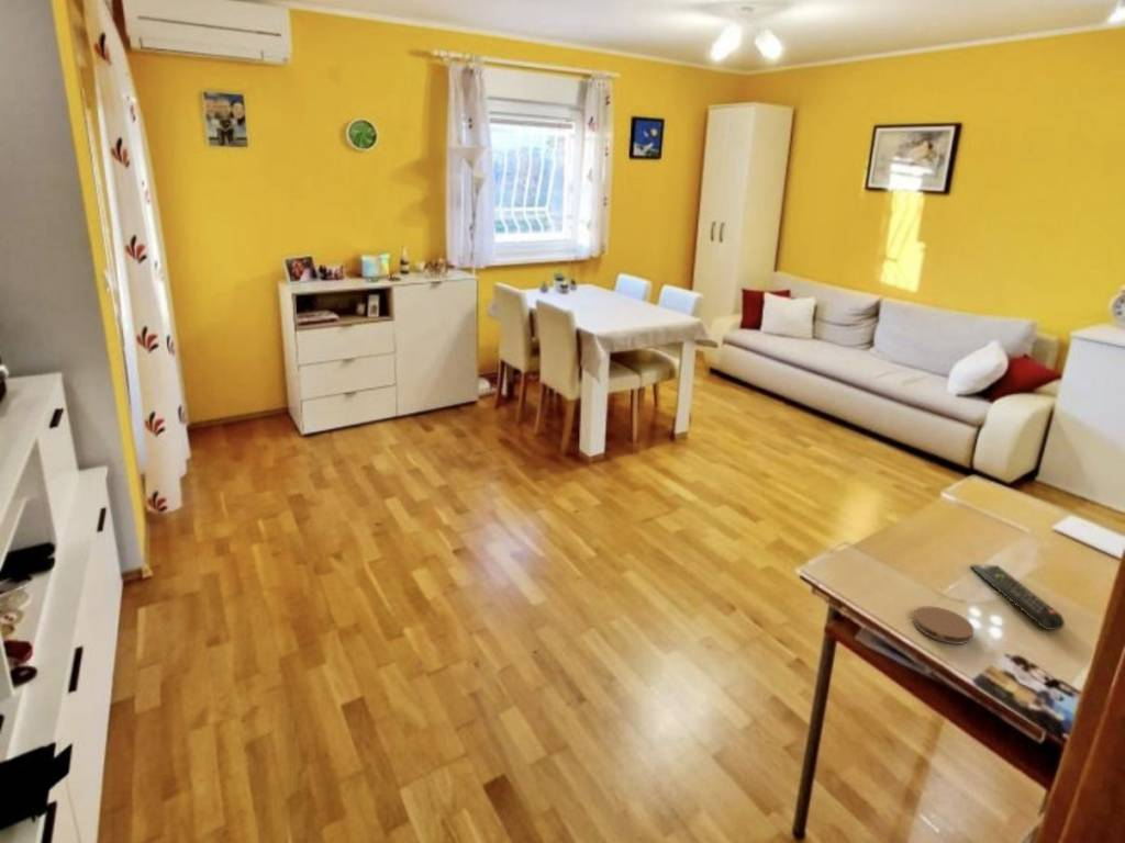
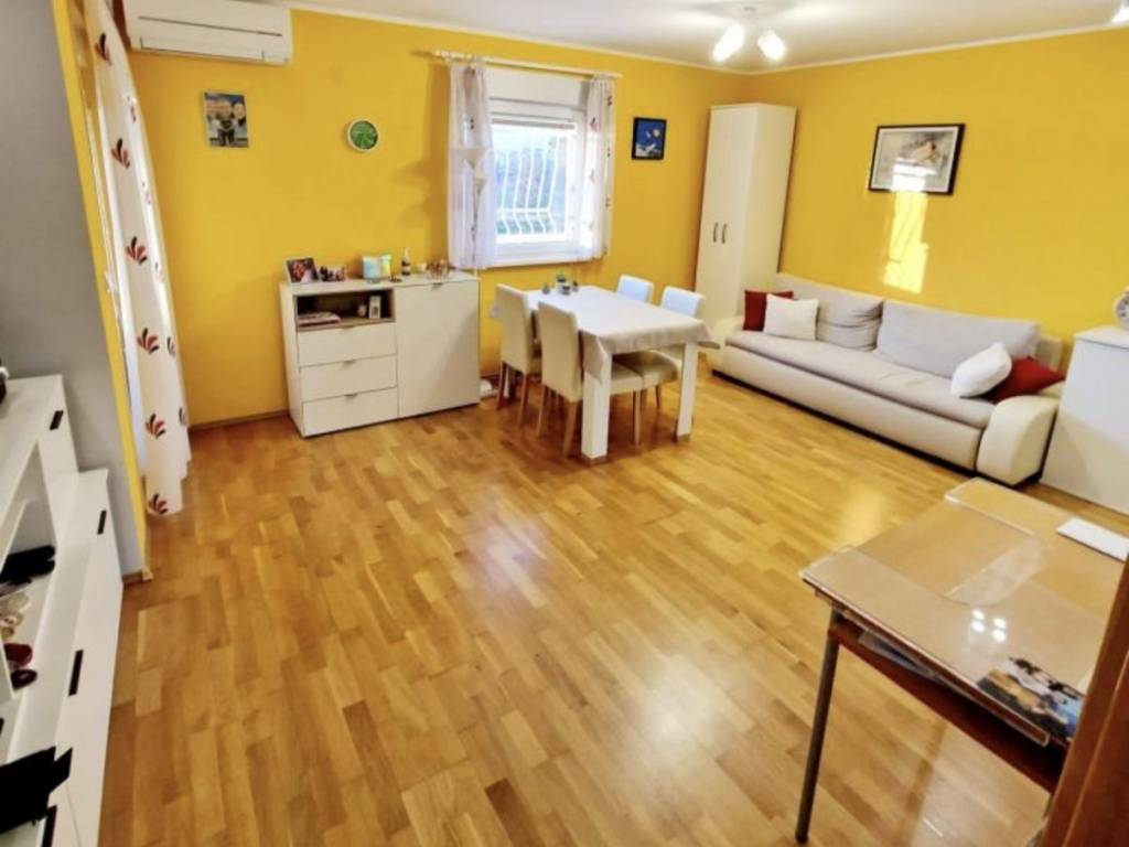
- remote control (1014, 593)
- coaster (943, 623)
